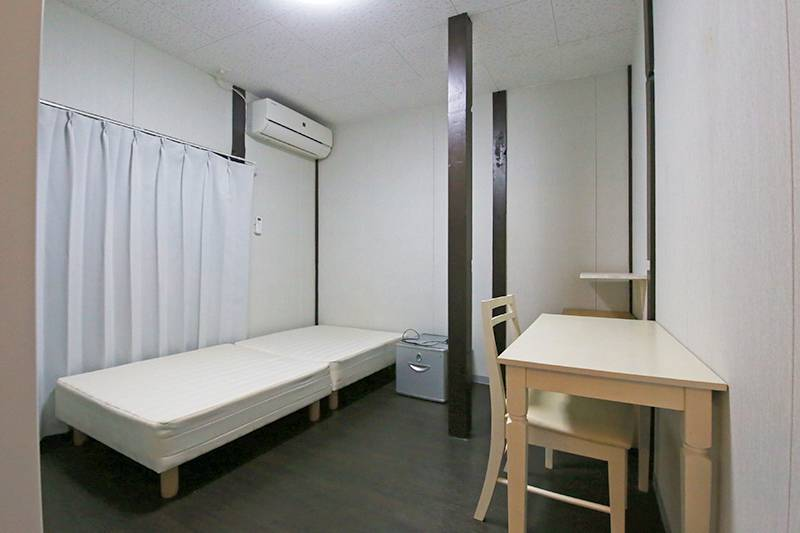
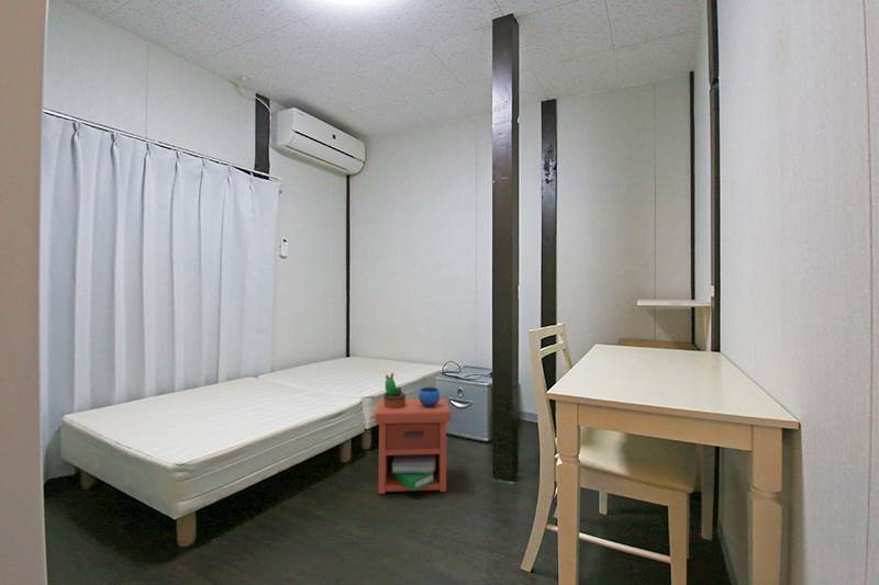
+ nightstand (412, 428)
